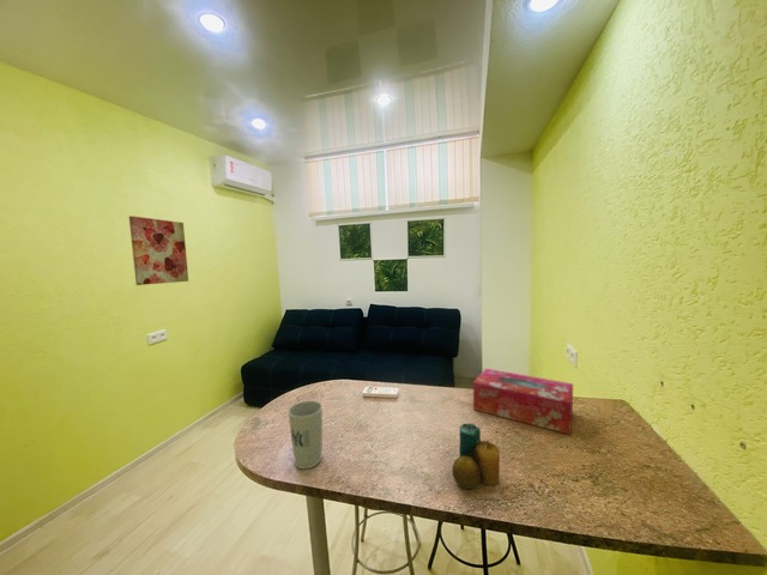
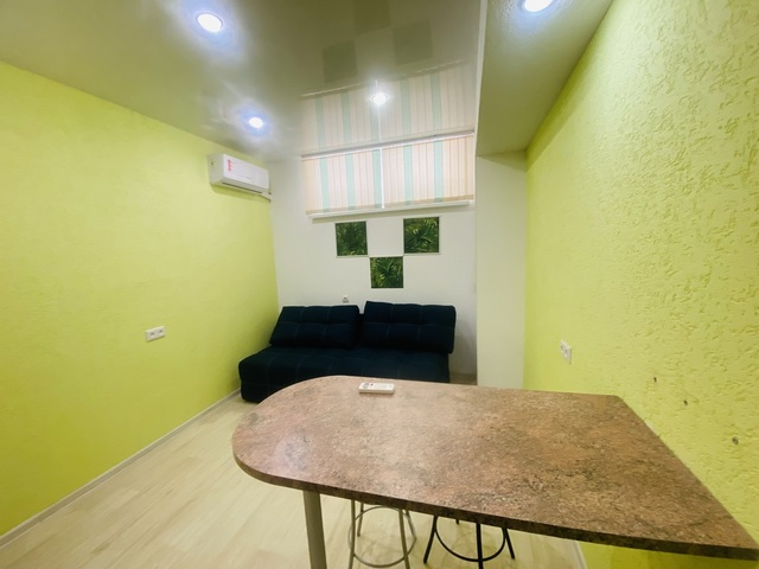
- cup (307, 434)
- wall art (161, 252)
- tissue box (521, 397)
- candle (476, 456)
